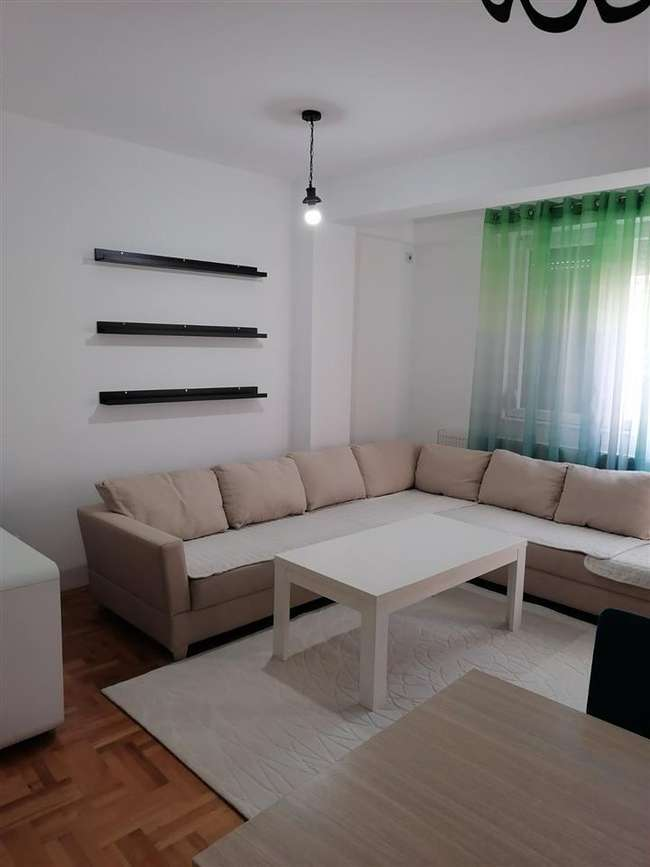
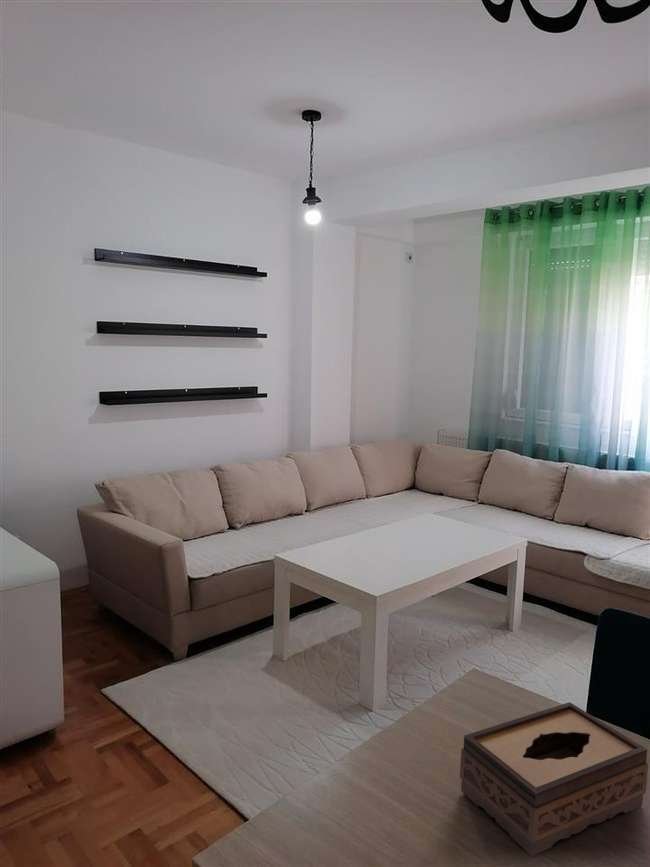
+ tissue box (552, 770)
